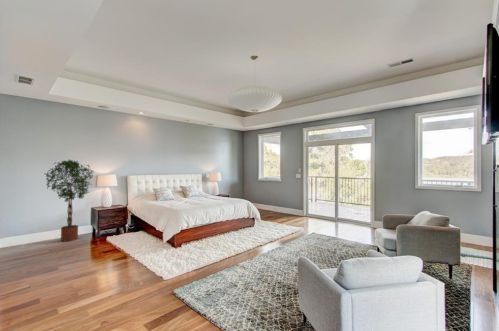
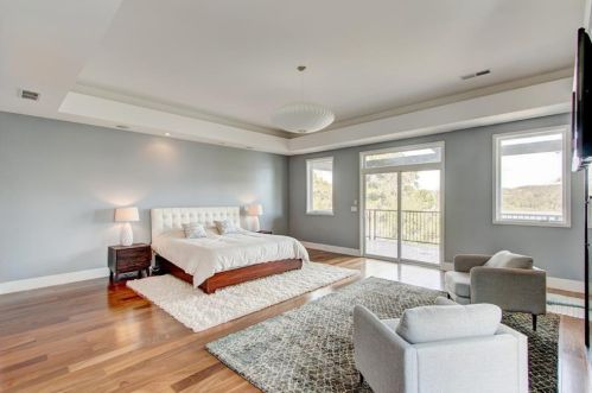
- potted tree (69, 199)
